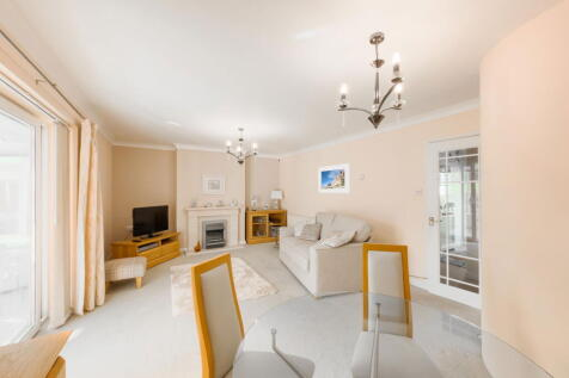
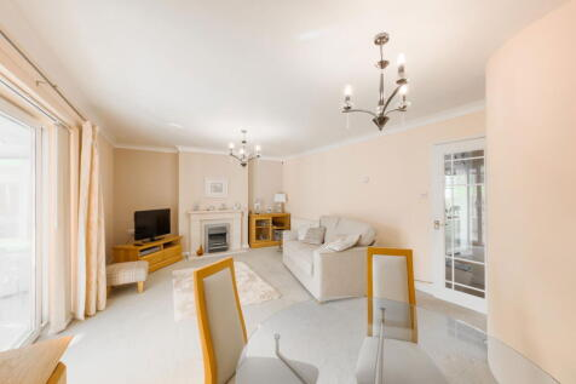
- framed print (332, 179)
